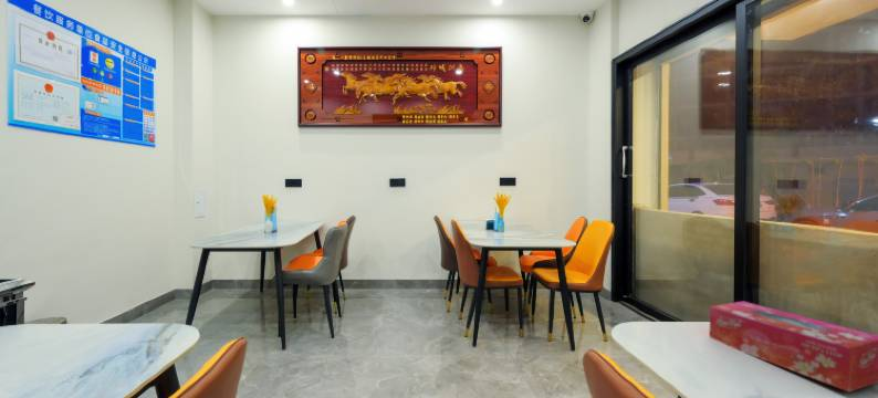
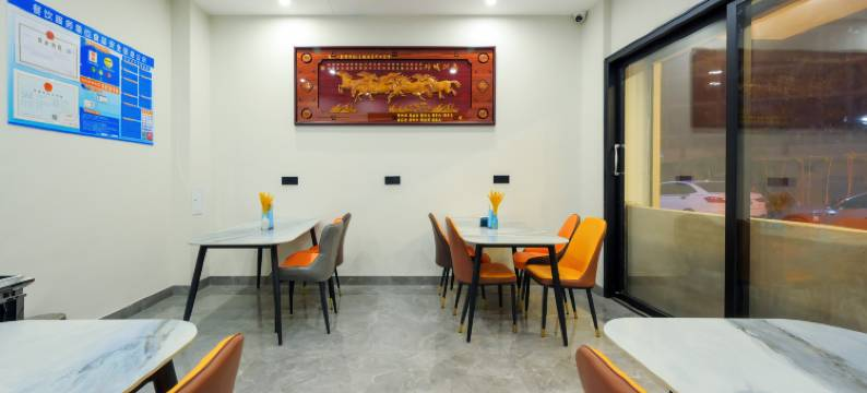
- tissue box (786, 338)
